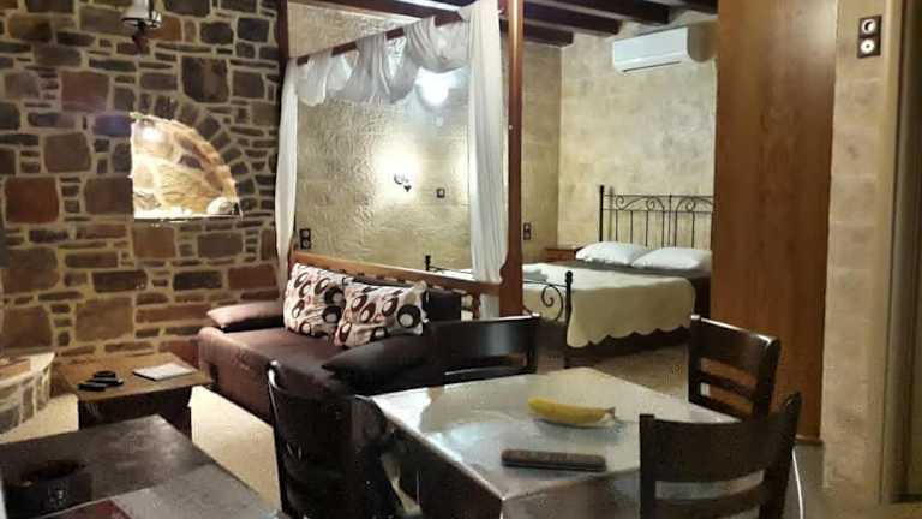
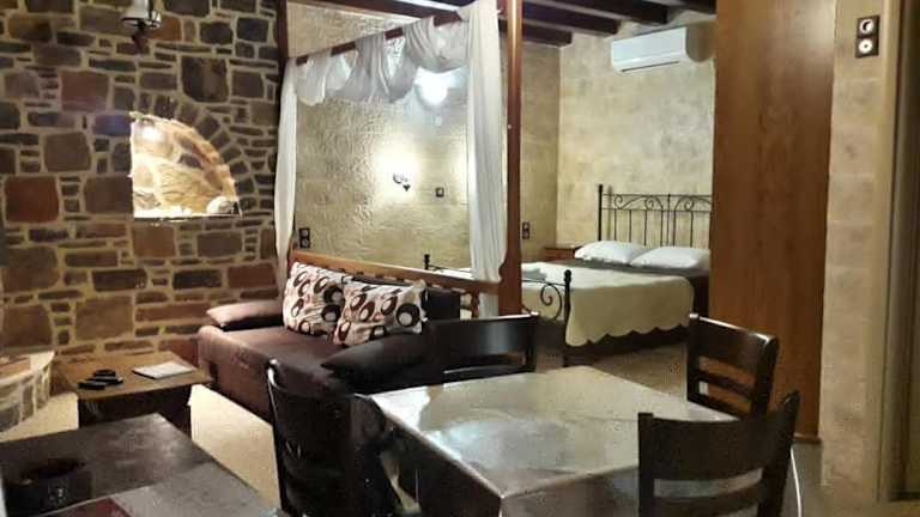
- remote control (552, 459)
- fruit (575, 407)
